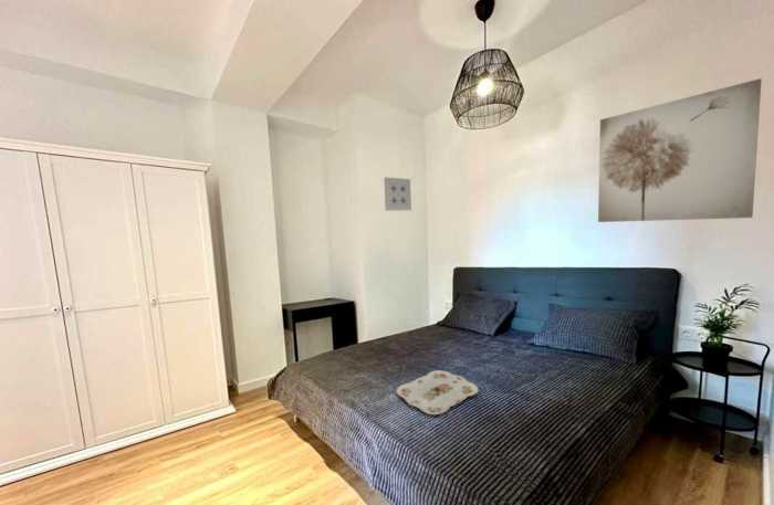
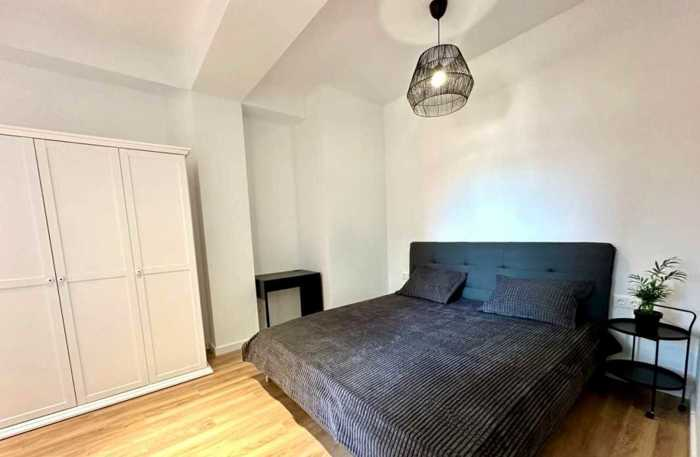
- wall art (666, 161)
- serving tray (437, 390)
- wall art (398, 194)
